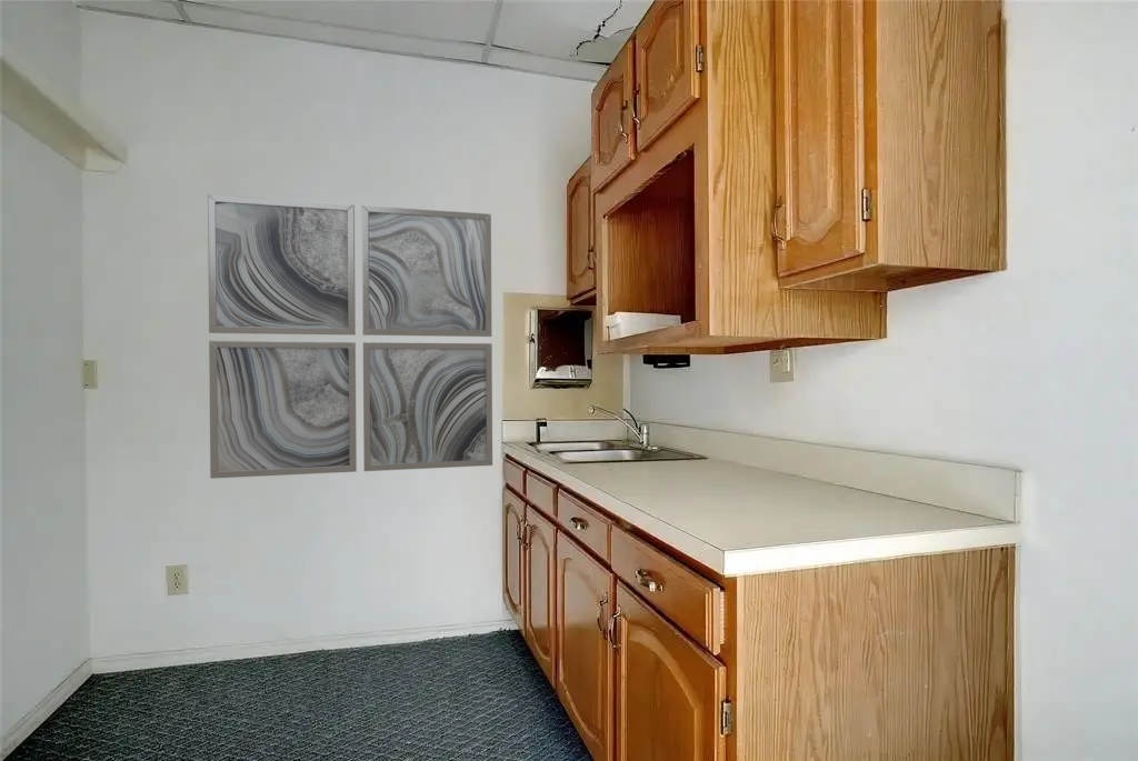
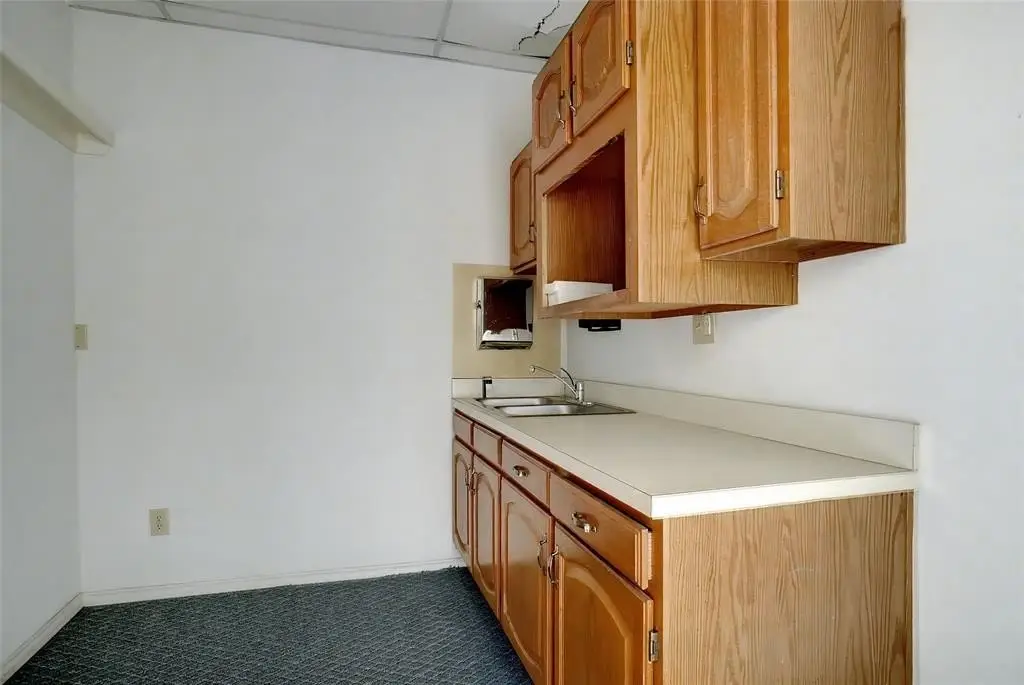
- wall art (355, 334)
